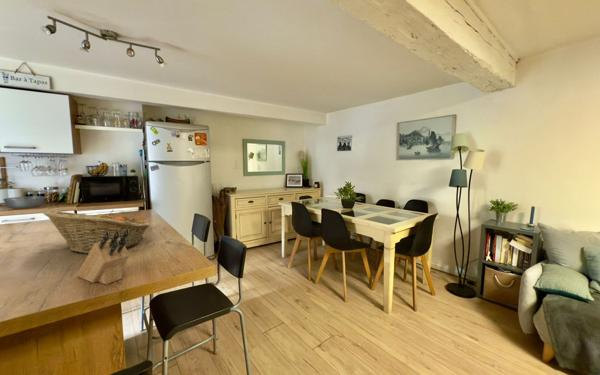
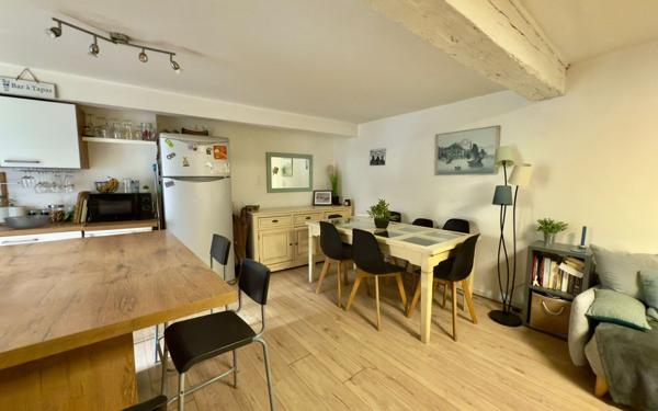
- fruit basket (101, 226)
- knife block (104, 252)
